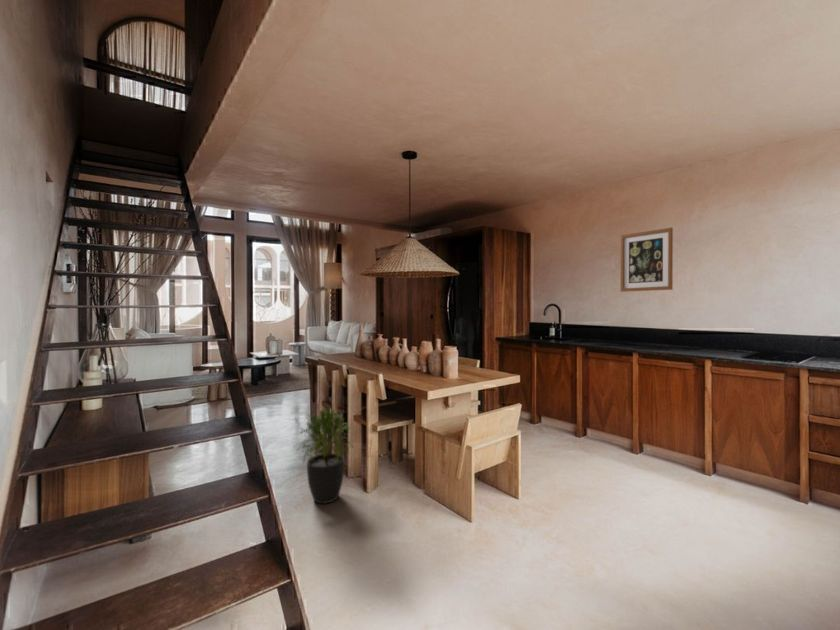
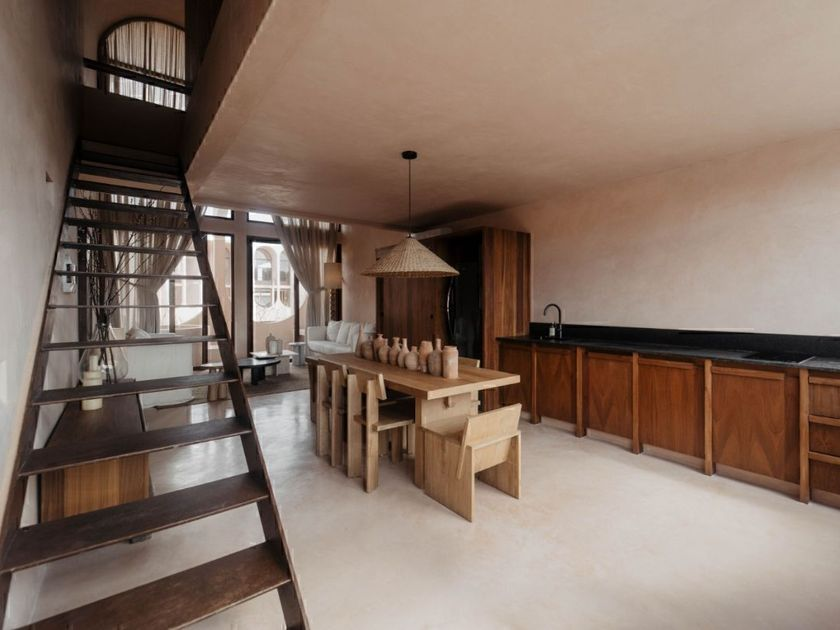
- potted plant (327, 453)
- wall art (645, 261)
